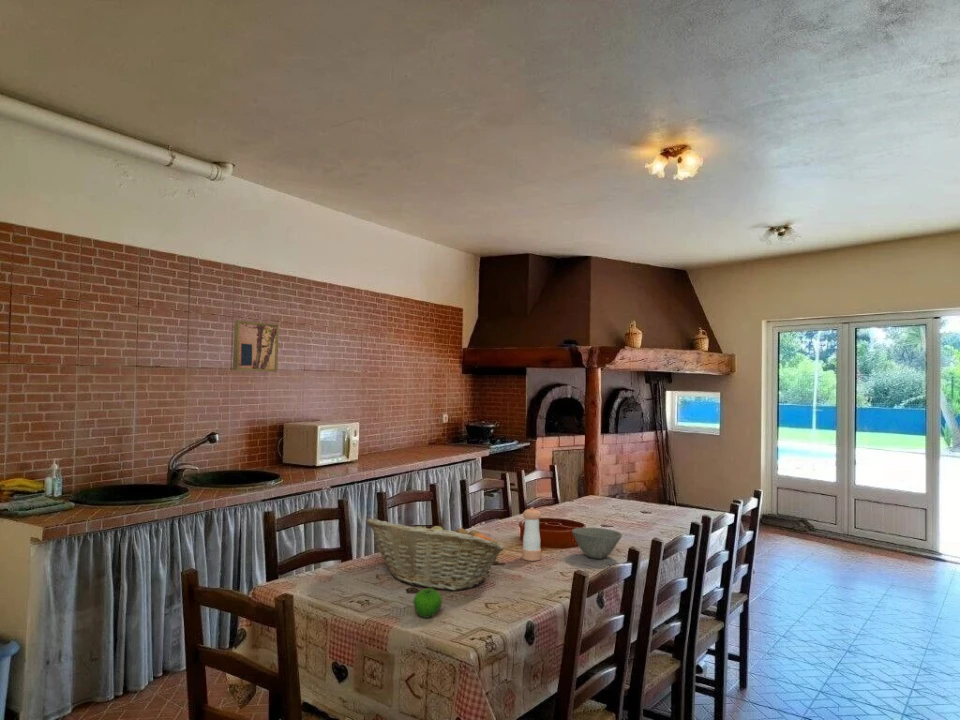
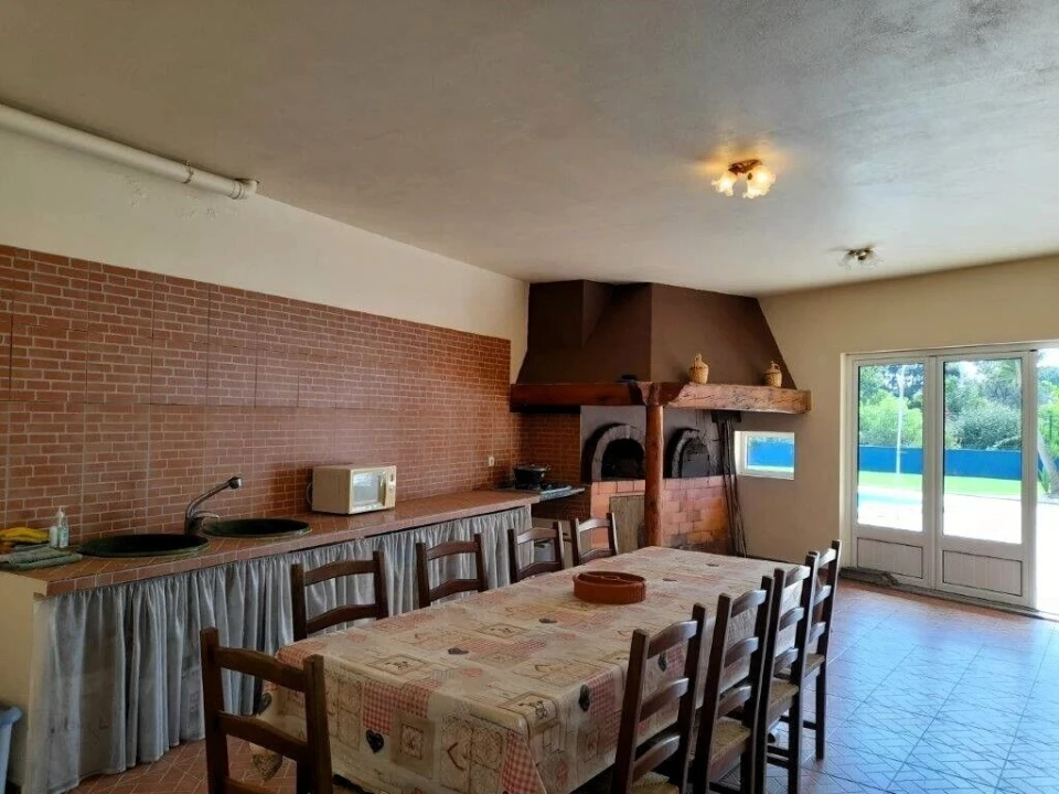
- fruit basket (434, 545)
- wall art (256, 346)
- bowl (596, 544)
- apple (427, 603)
- pepper shaker (531, 532)
